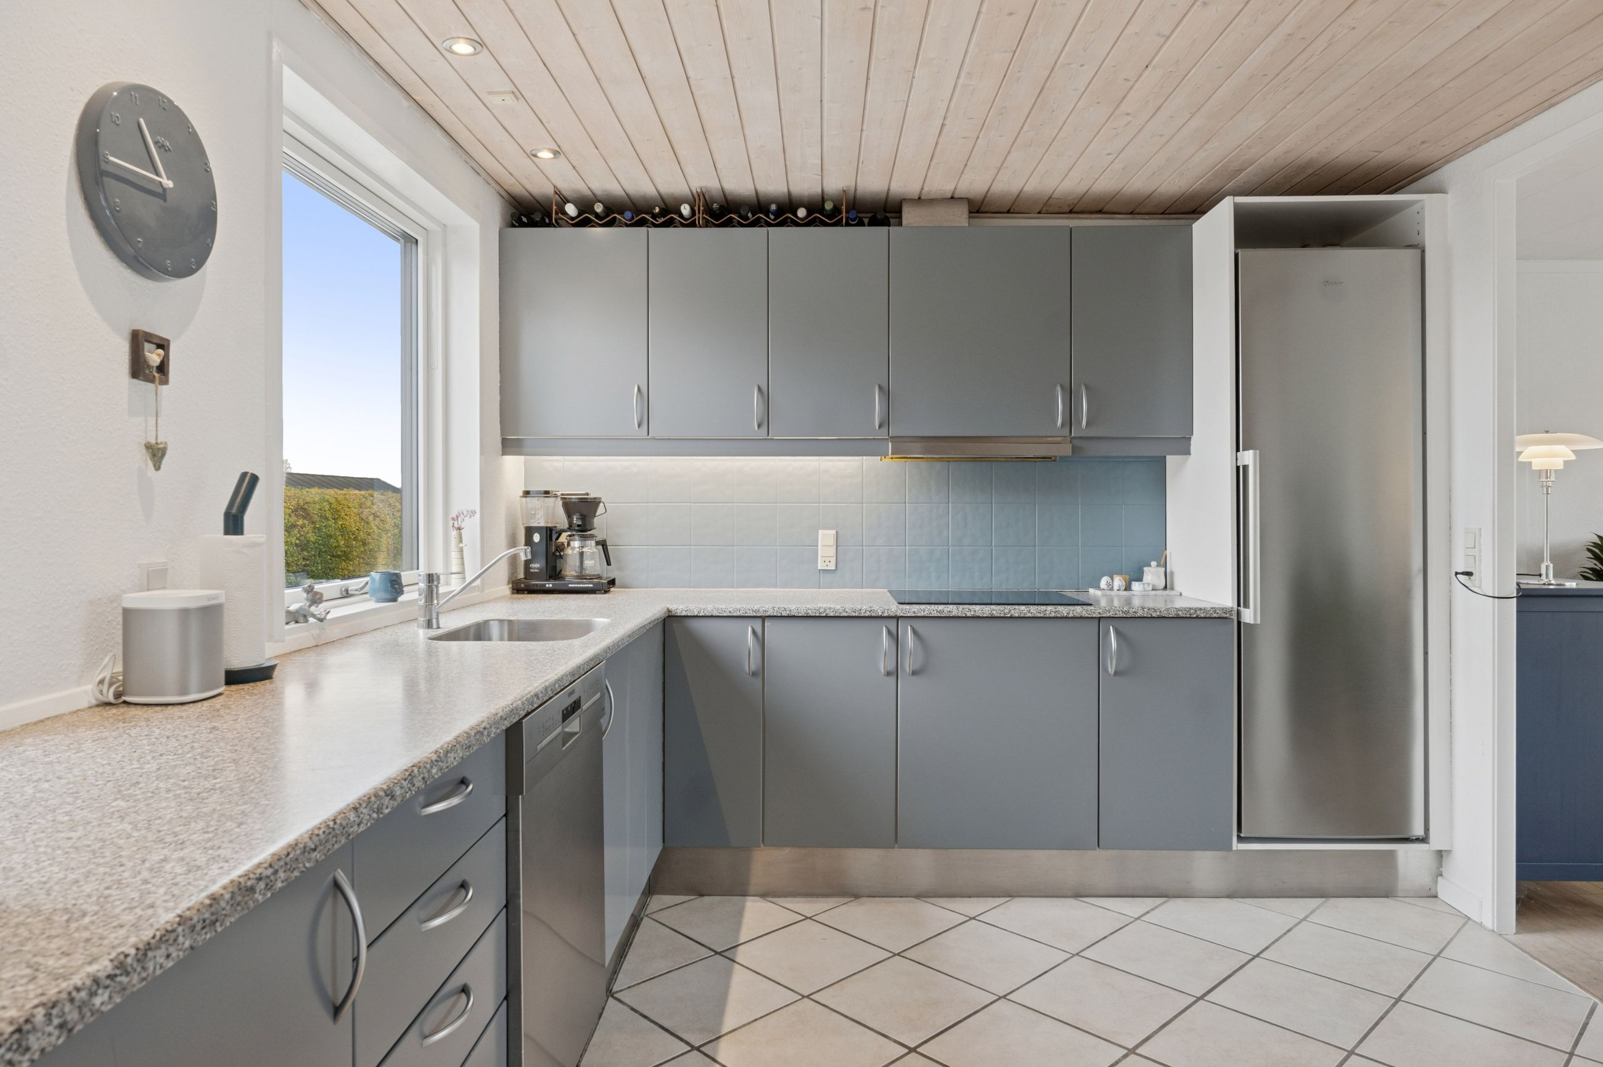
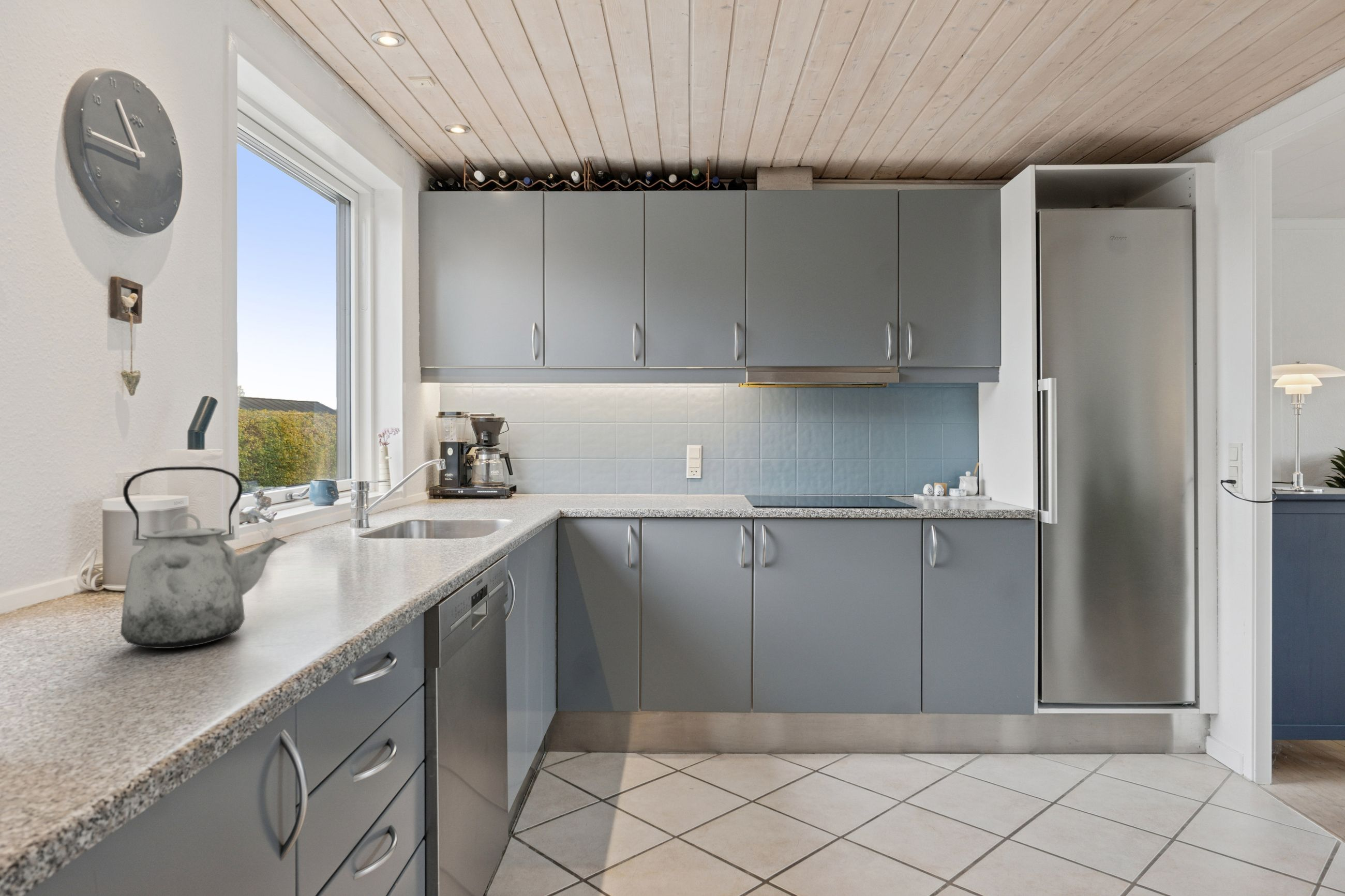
+ kettle (208, 552)
